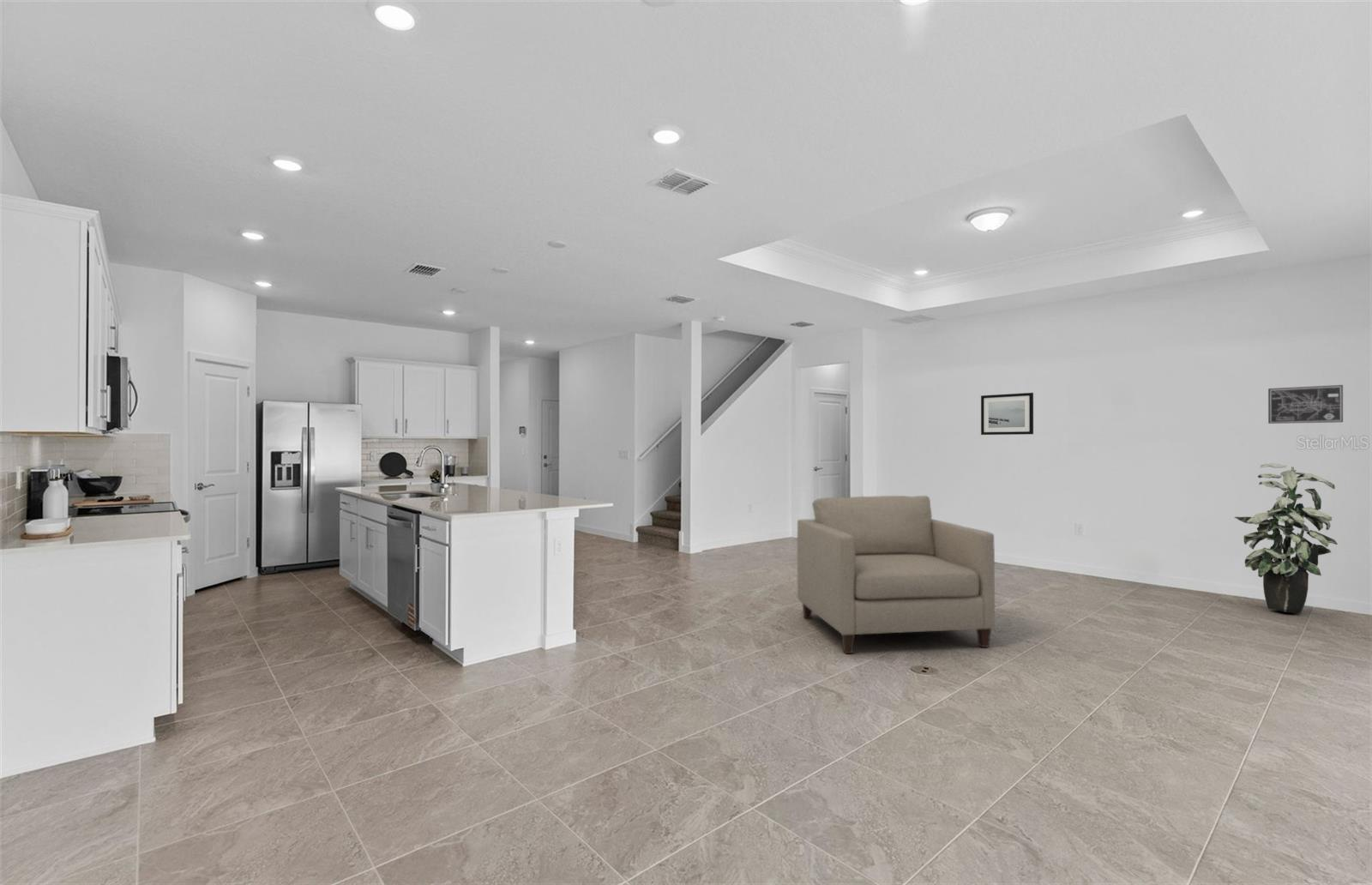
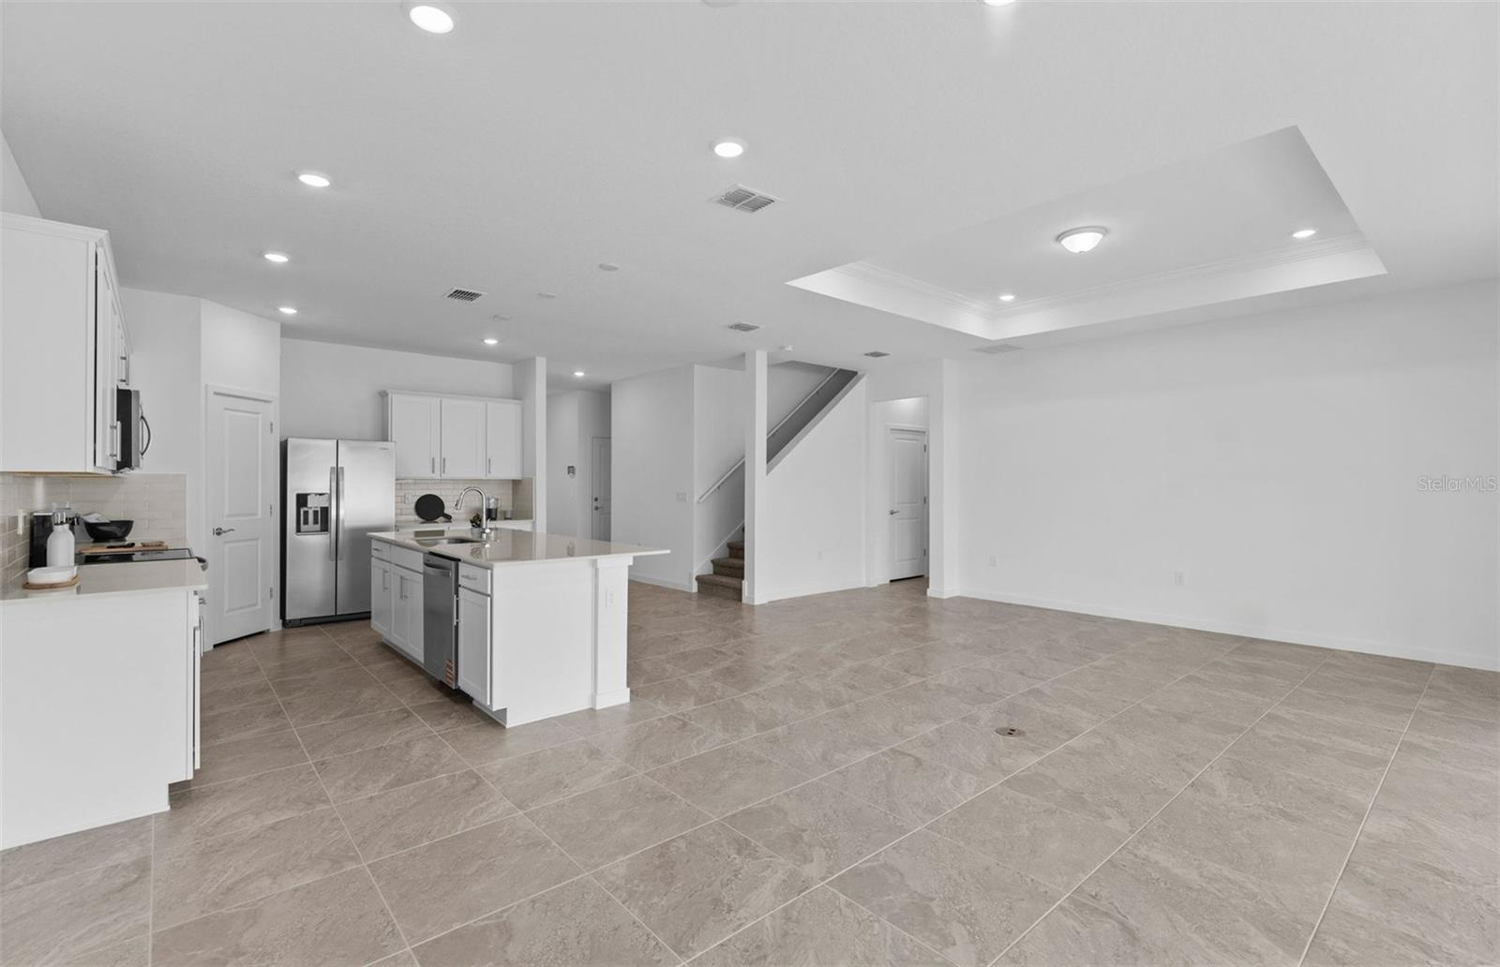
- indoor plant (1282, 537)
- chair (888, 564)
- wall art (1006, 414)
- wall art (1304, 405)
